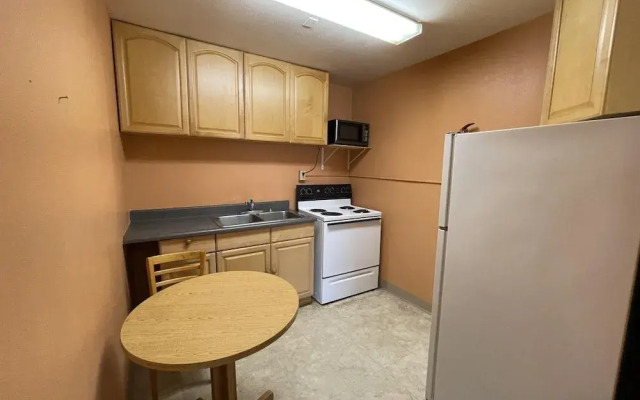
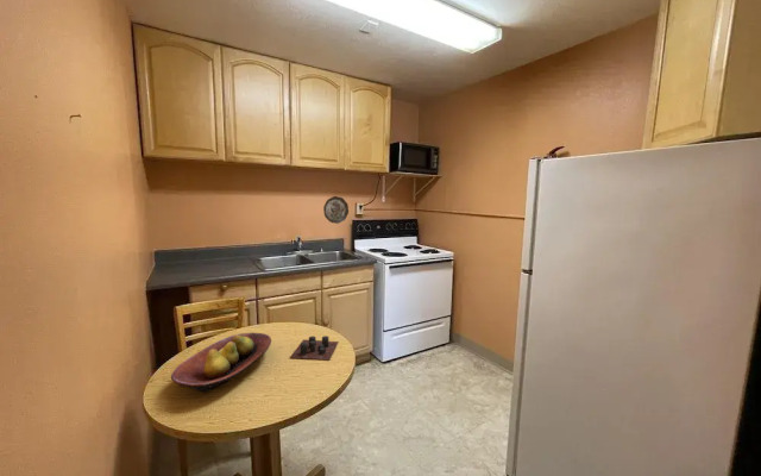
+ candle (315, 344)
+ decorative plate (335, 209)
+ fruit bowl (227, 356)
